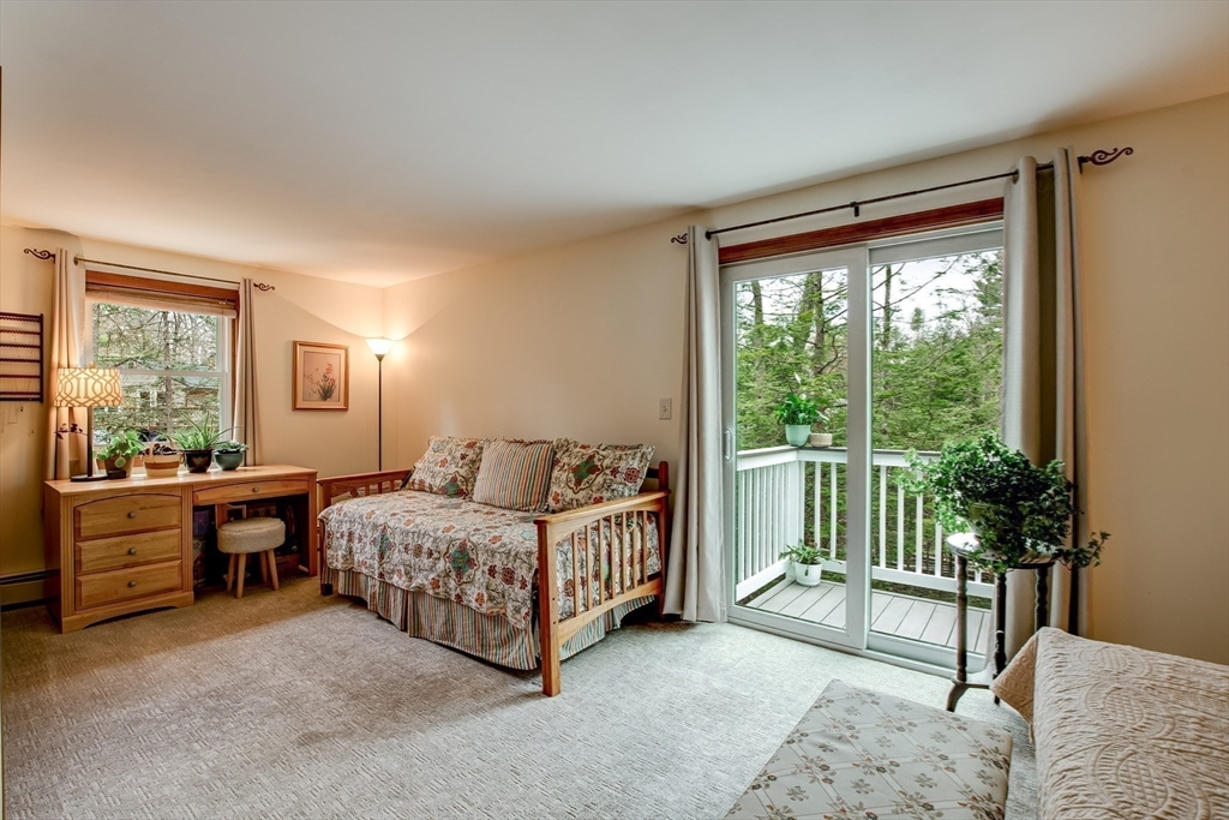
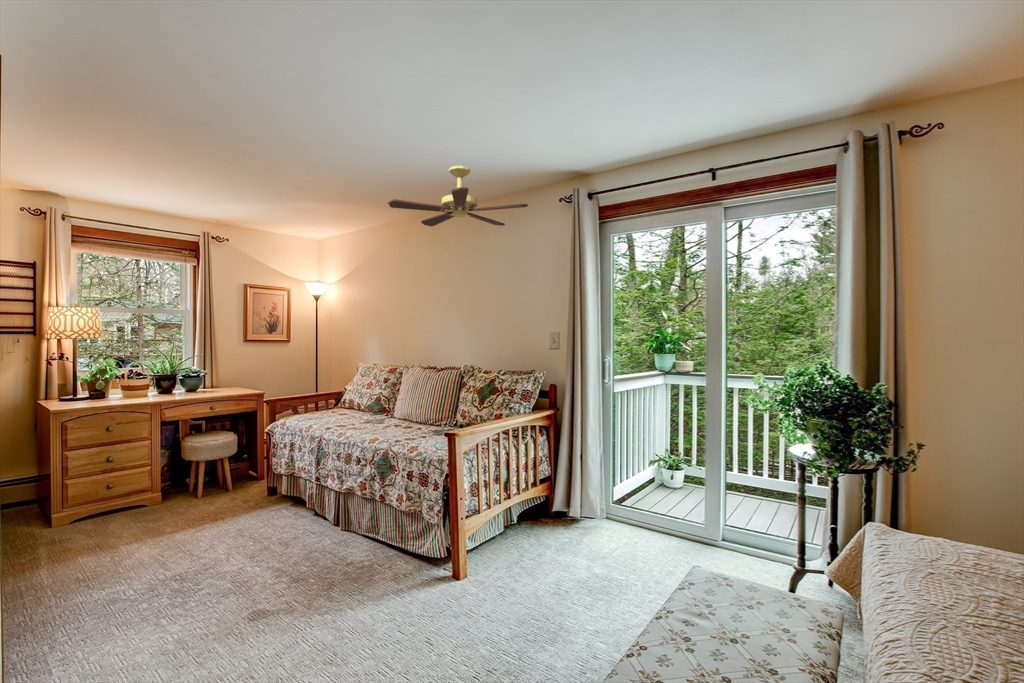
+ ceiling fan (458, 191)
